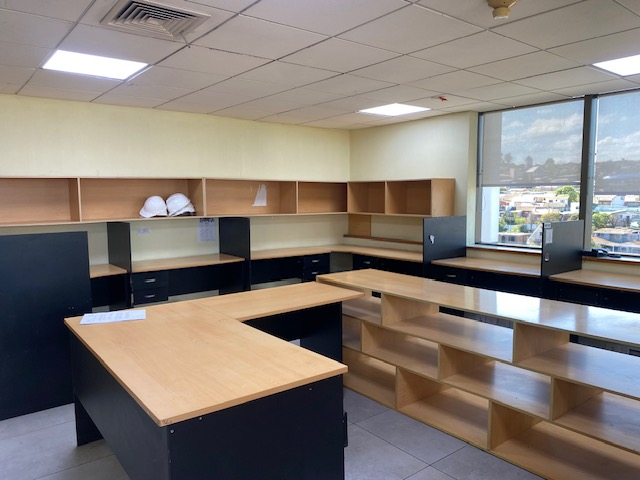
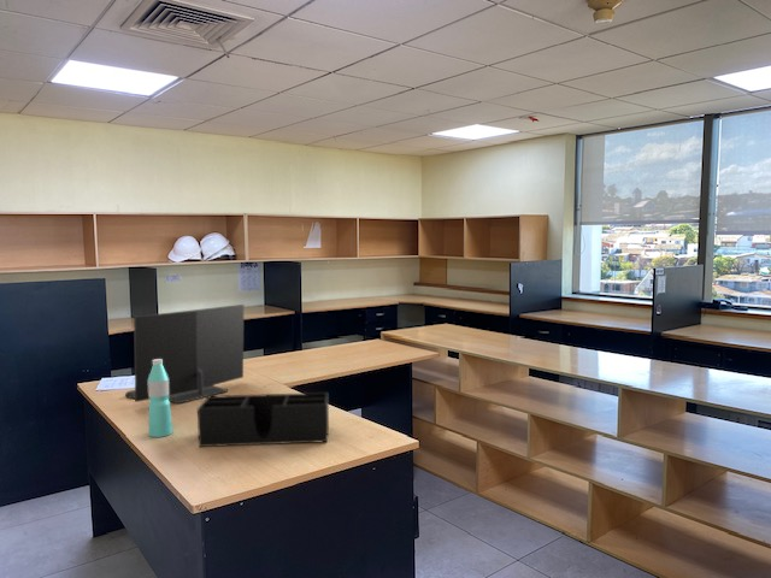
+ desk organizer (266, 418)
+ monitor (184, 350)
+ water bottle (159, 396)
